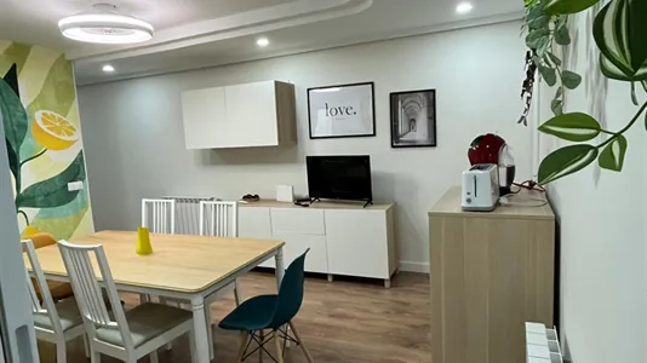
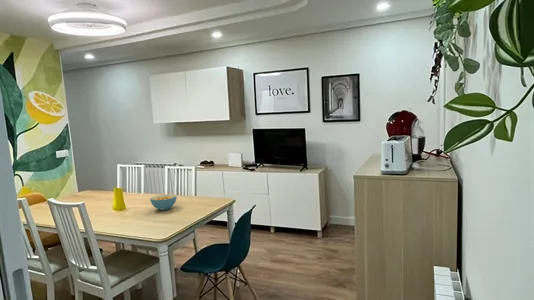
+ cereal bowl (164, 203)
